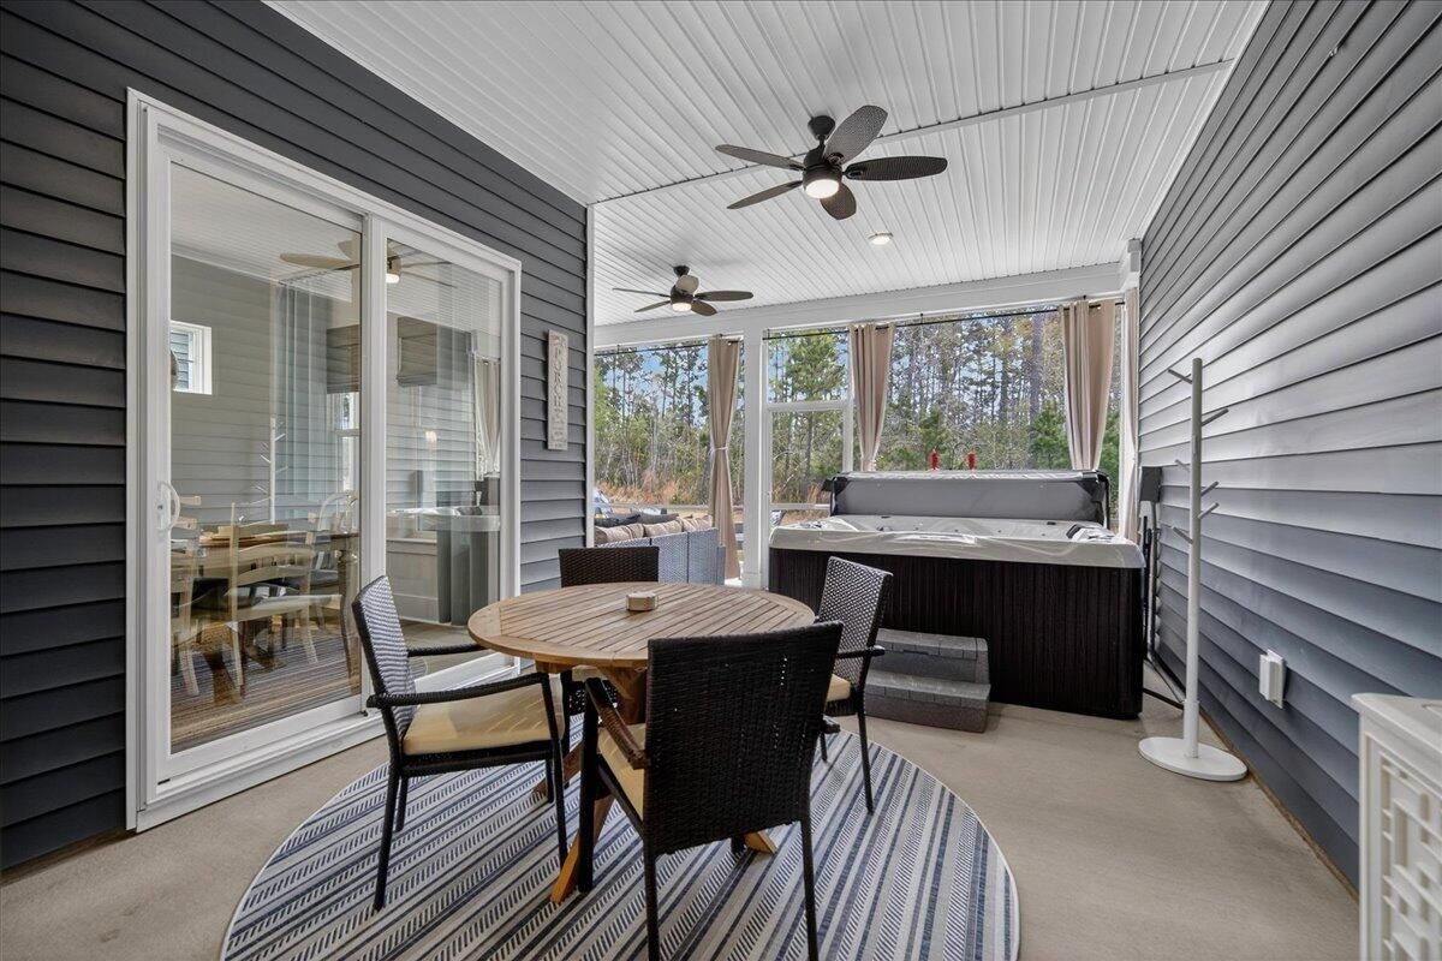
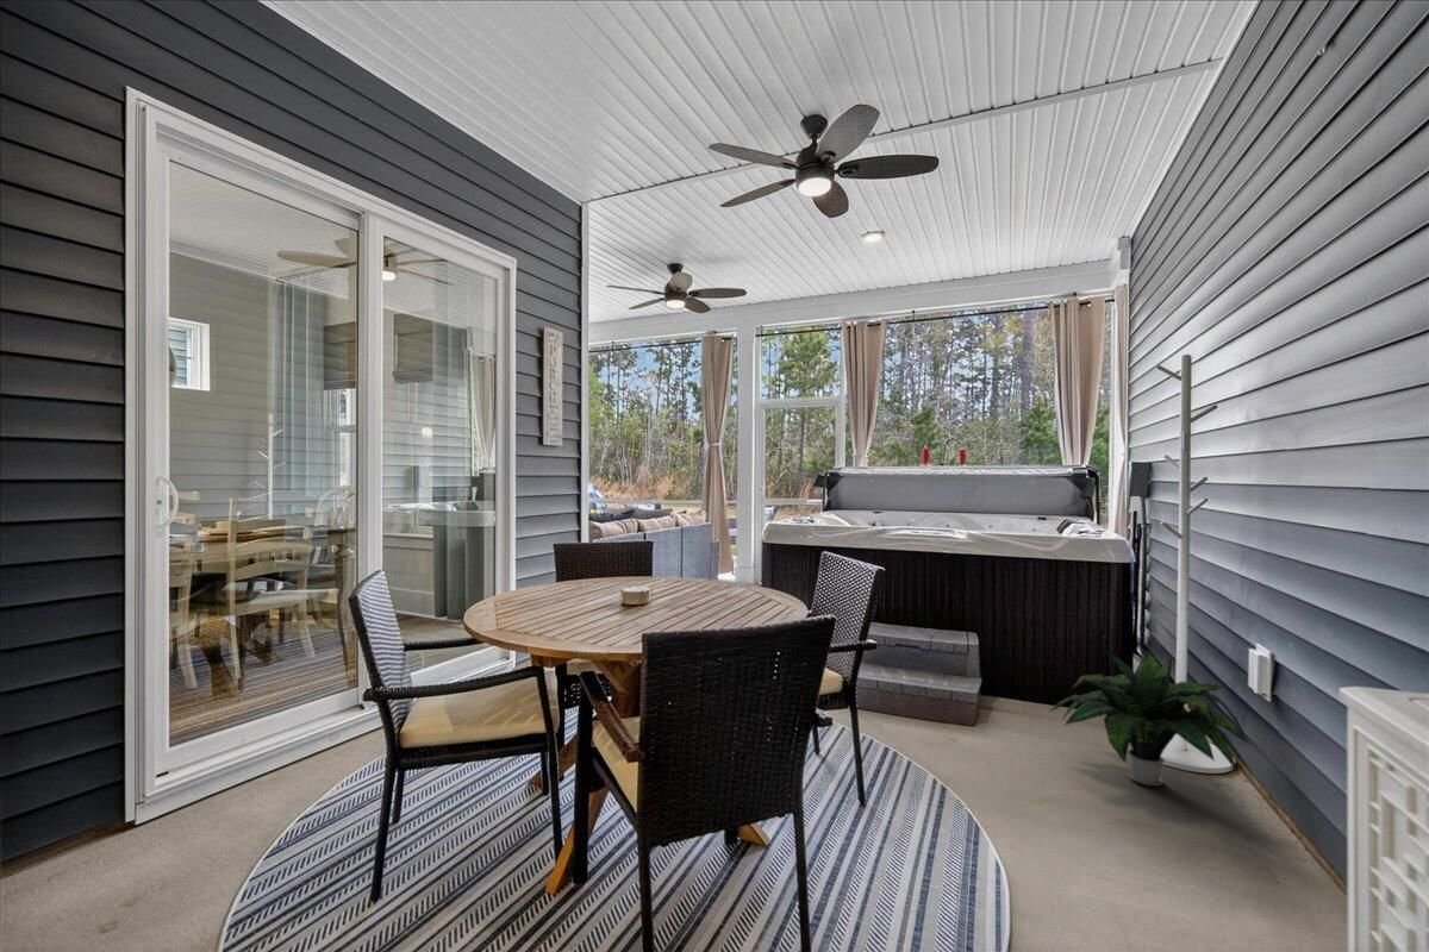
+ potted plant (1144, 714)
